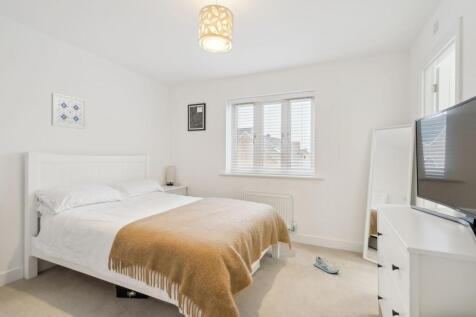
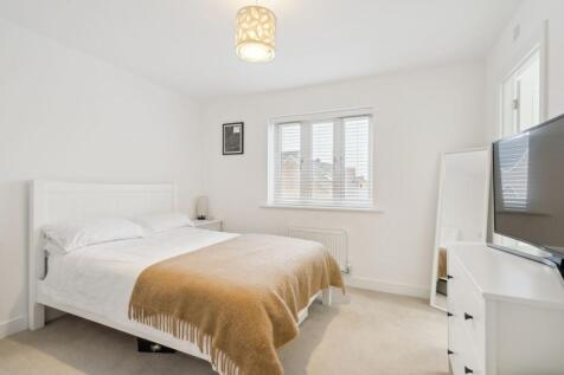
- sneaker (326, 264)
- wall art (69, 112)
